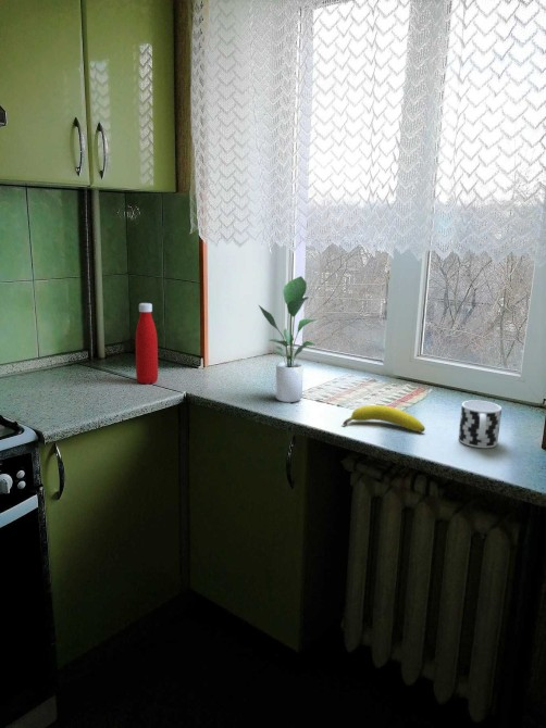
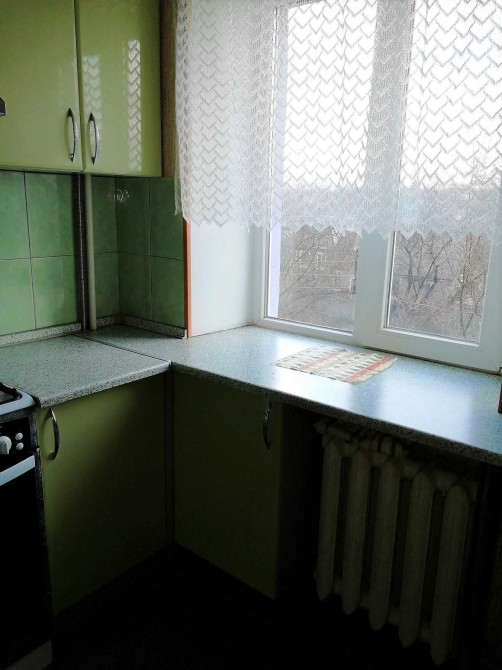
- bottle (146, 343)
- fruit (385, 416)
- potted plant (287, 340)
- cup (480, 425)
